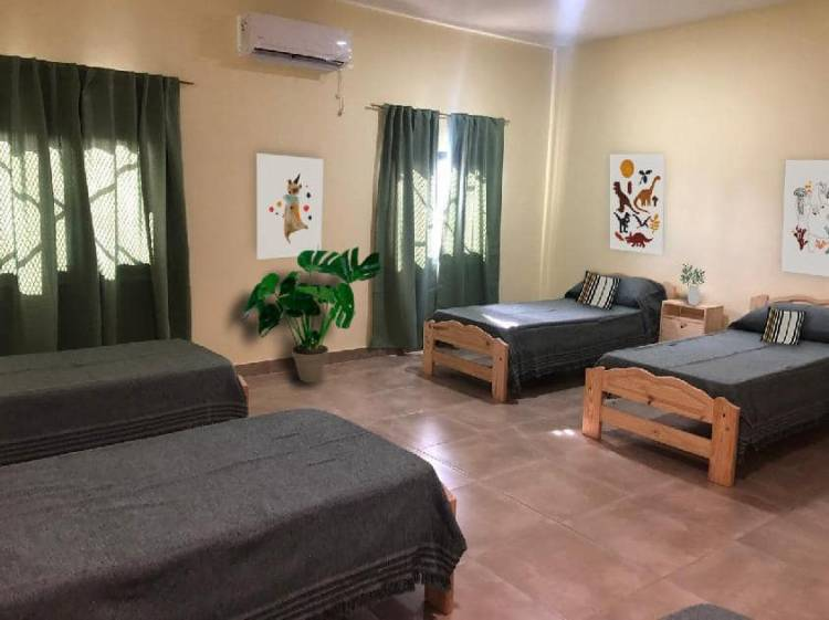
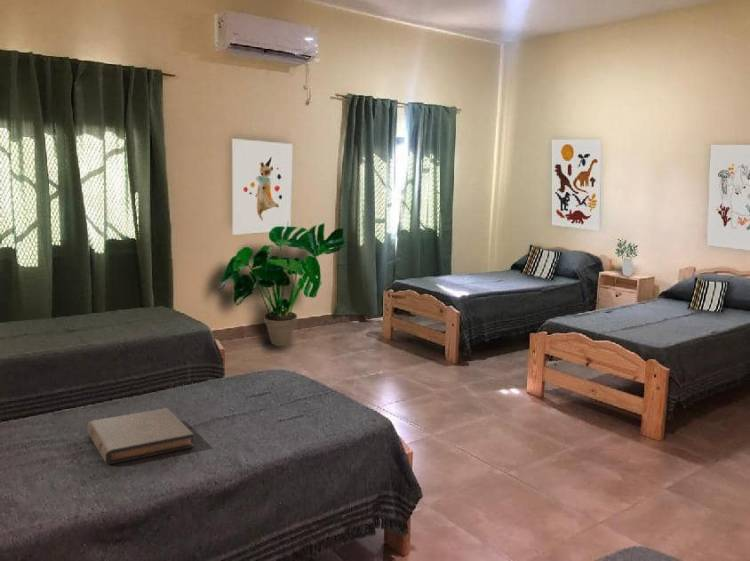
+ book (139, 434)
